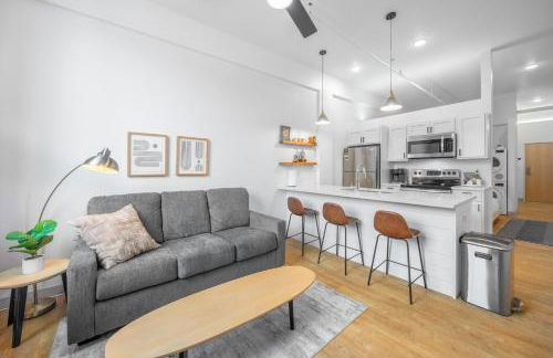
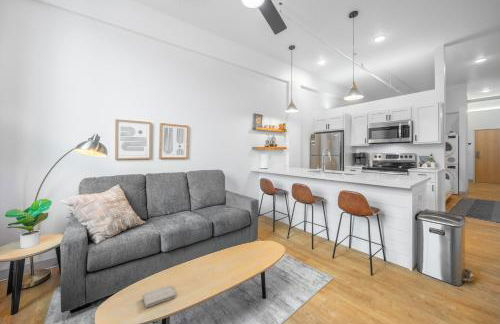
+ washcloth (159, 295)
